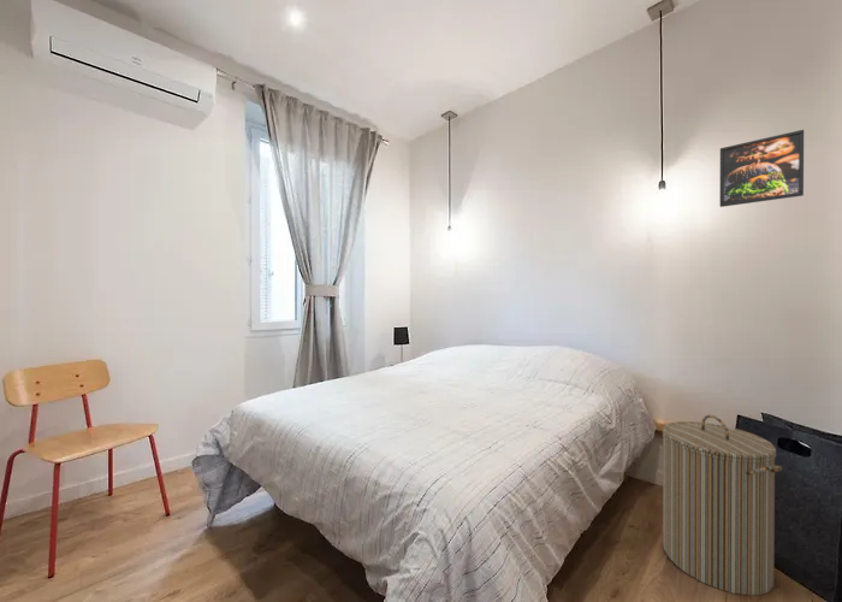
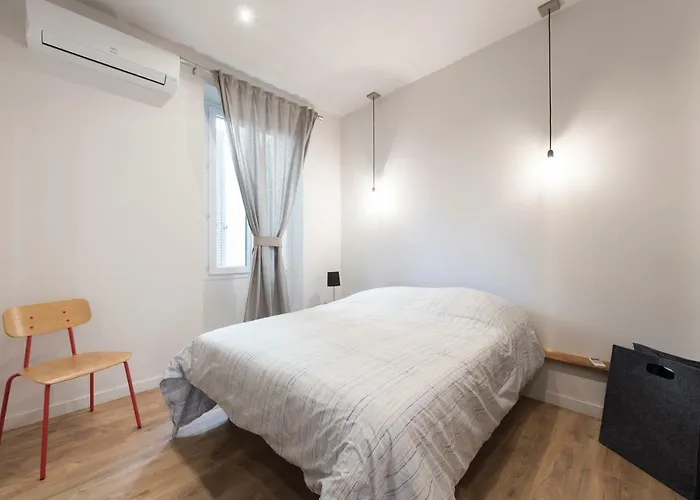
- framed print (759, 170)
- laundry hamper (714, 489)
